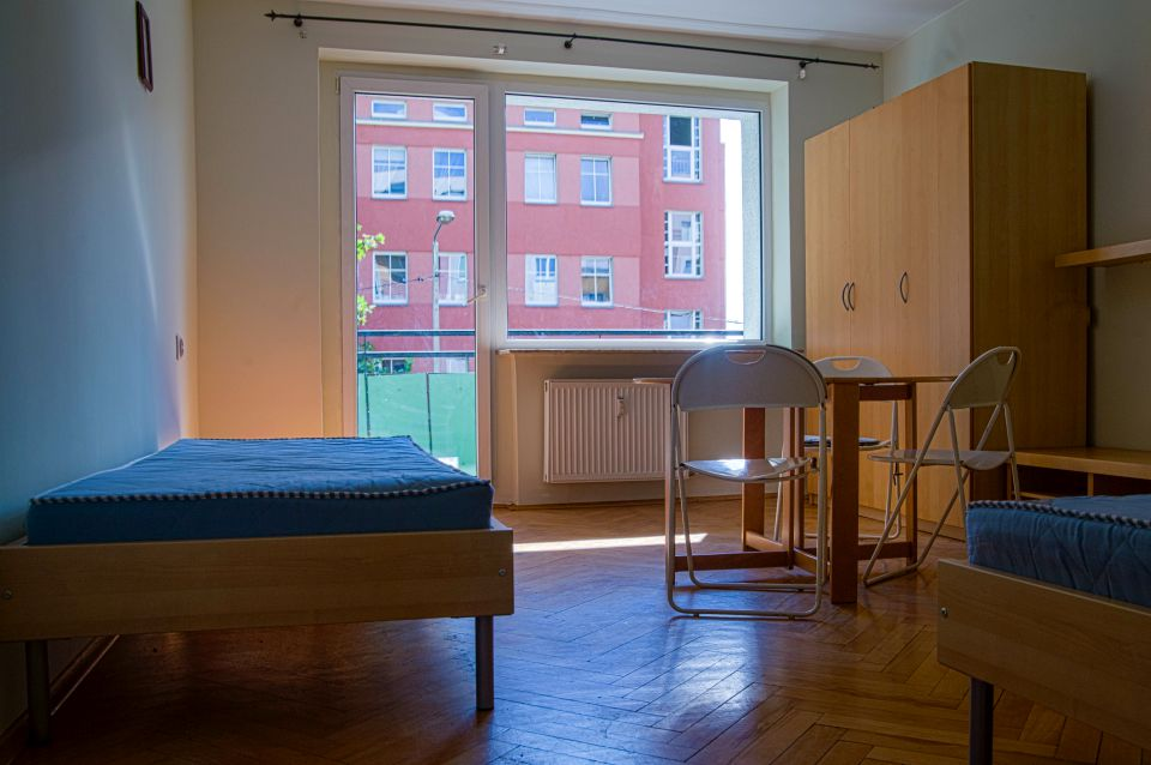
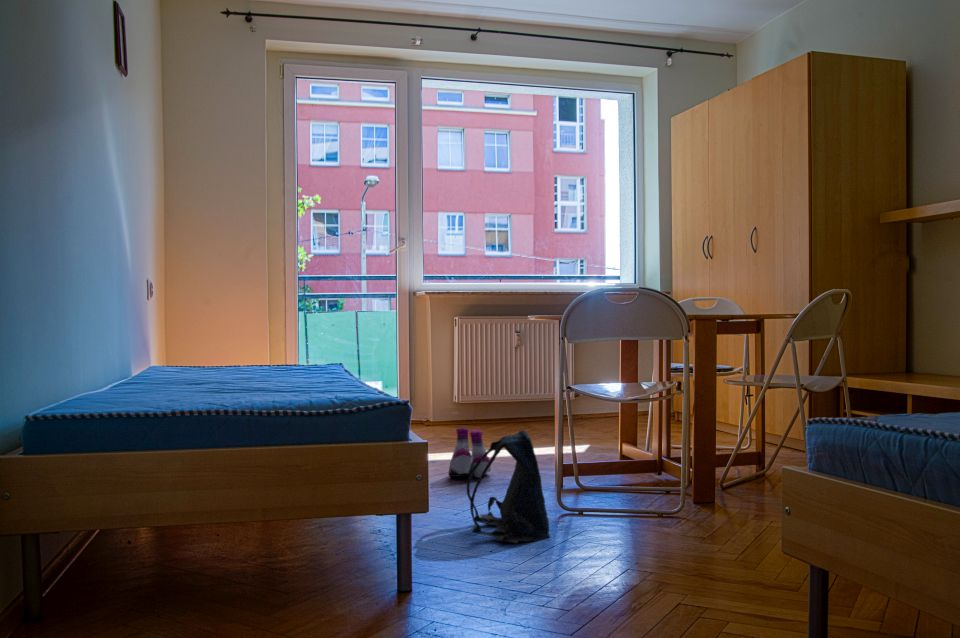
+ backpack (510, 481)
+ boots (468, 451)
